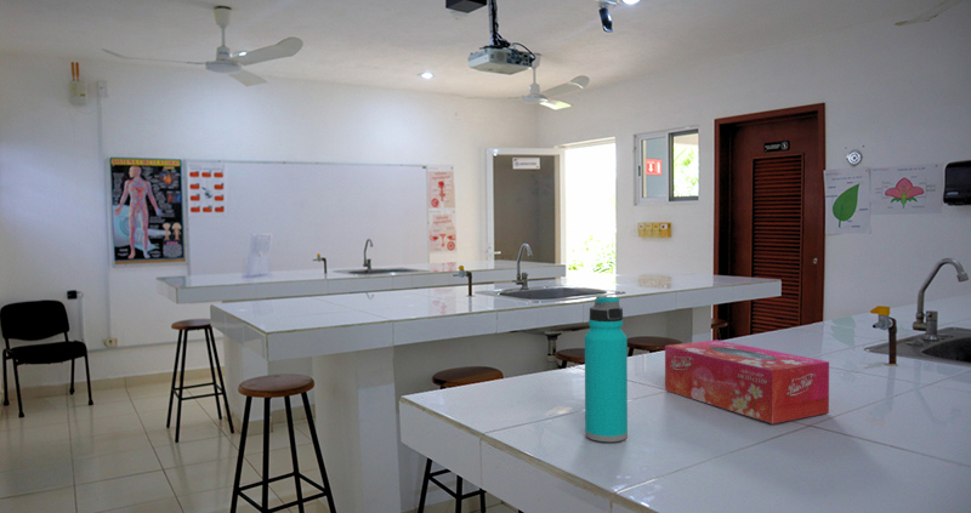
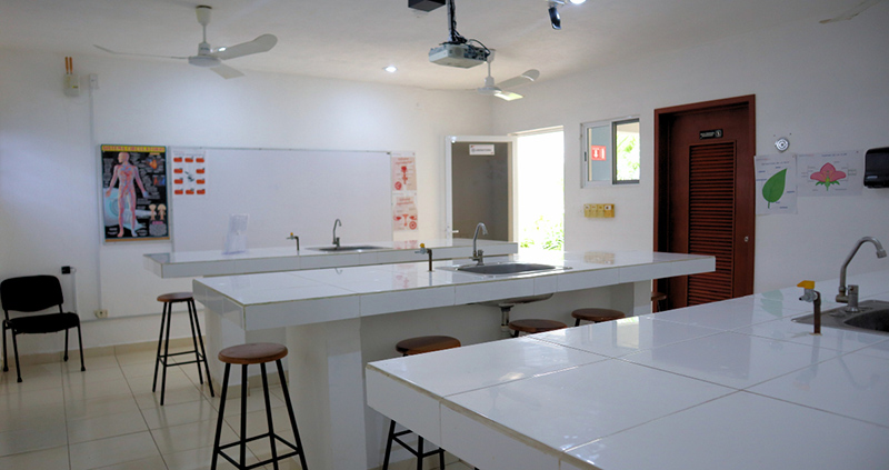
- water bottle (606, 366)
- tissue box (740, 376)
